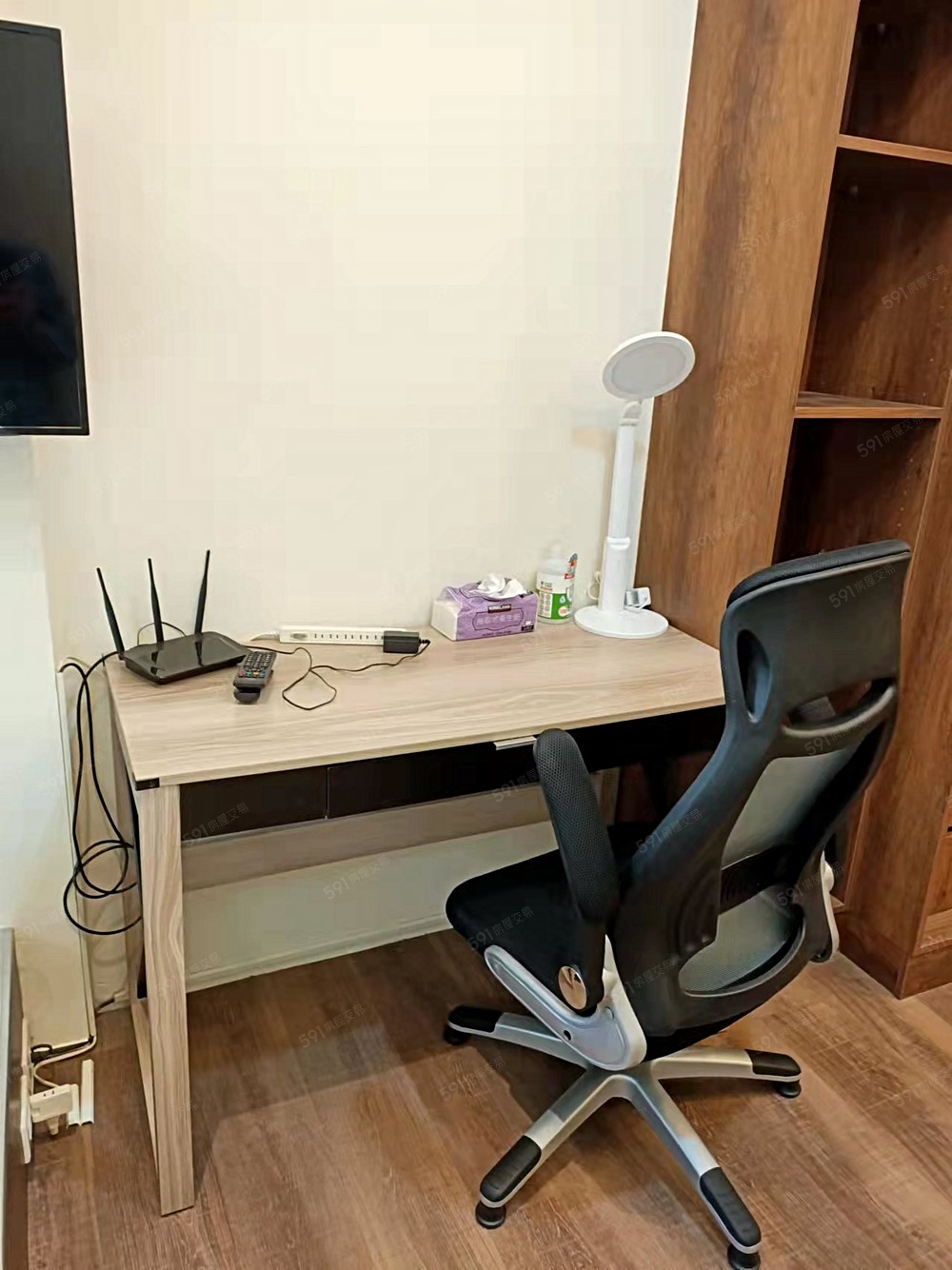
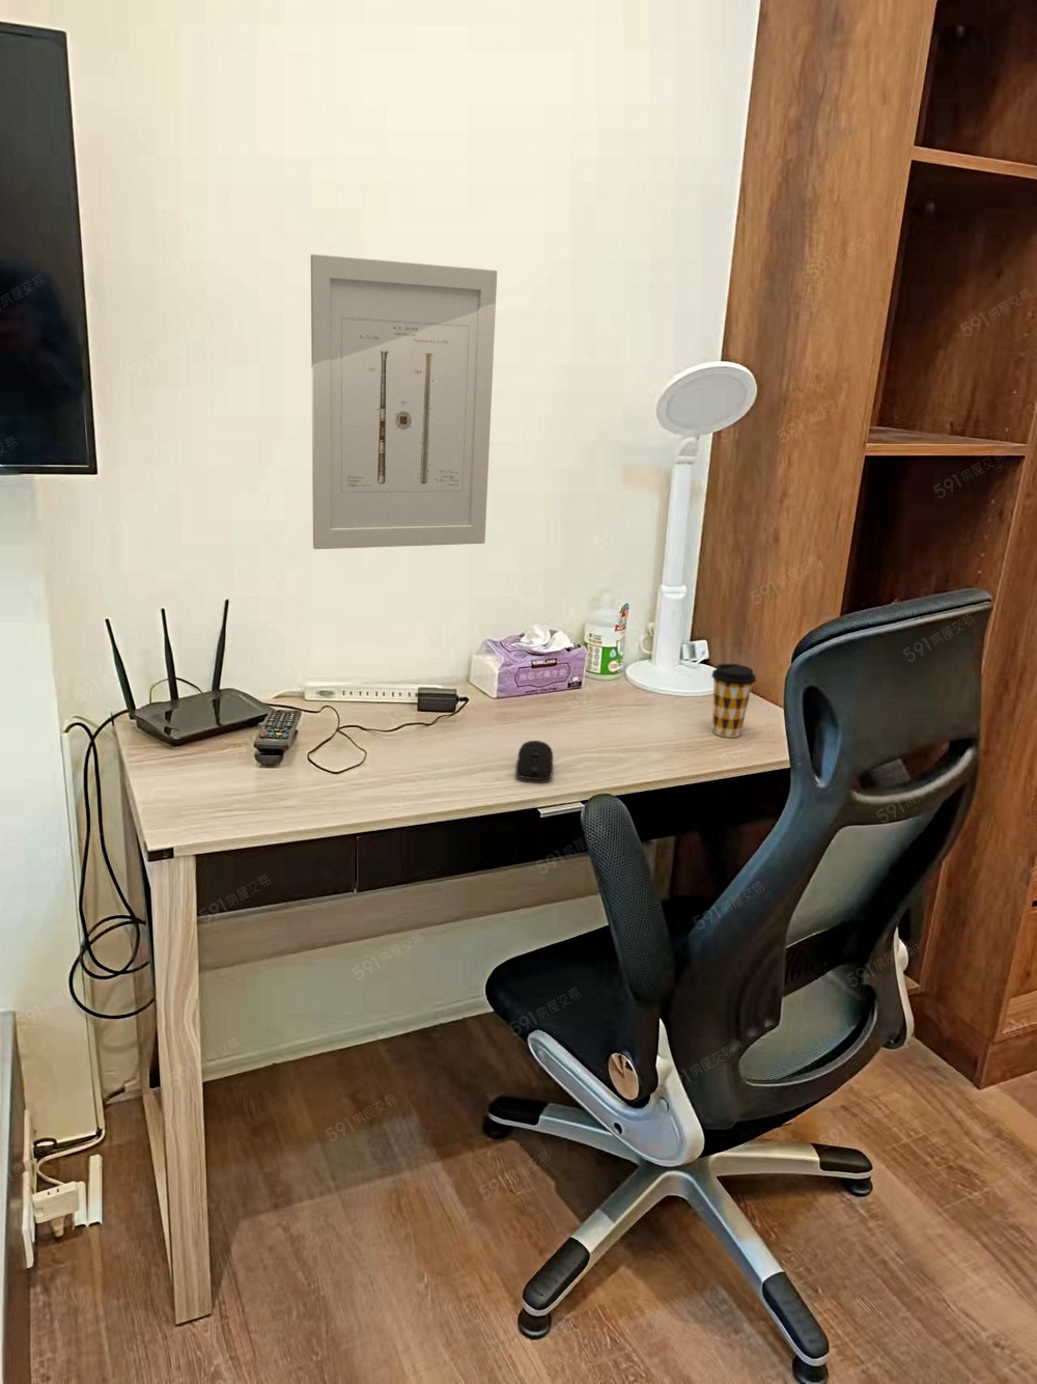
+ wall art (404, 410)
+ computer mouse (535, 757)
+ coffee cup (730, 701)
